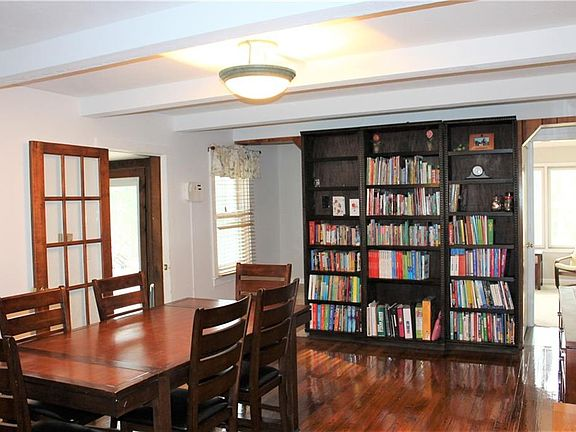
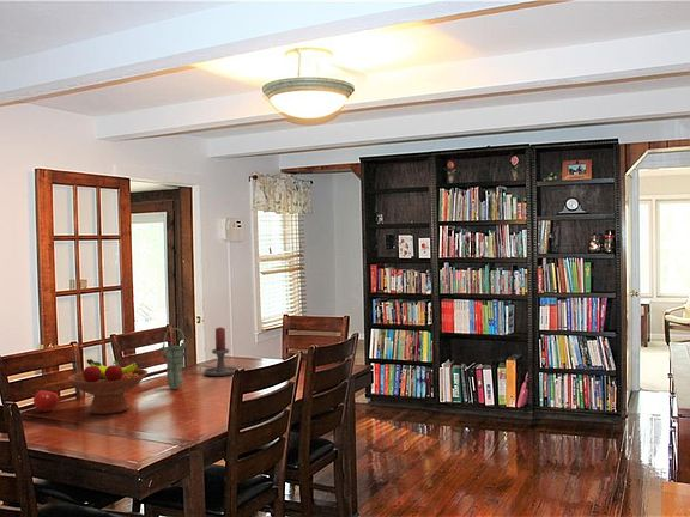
+ fruit (46, 399)
+ vase (171, 358)
+ fruit bowl (108, 385)
+ candle holder (216, 351)
